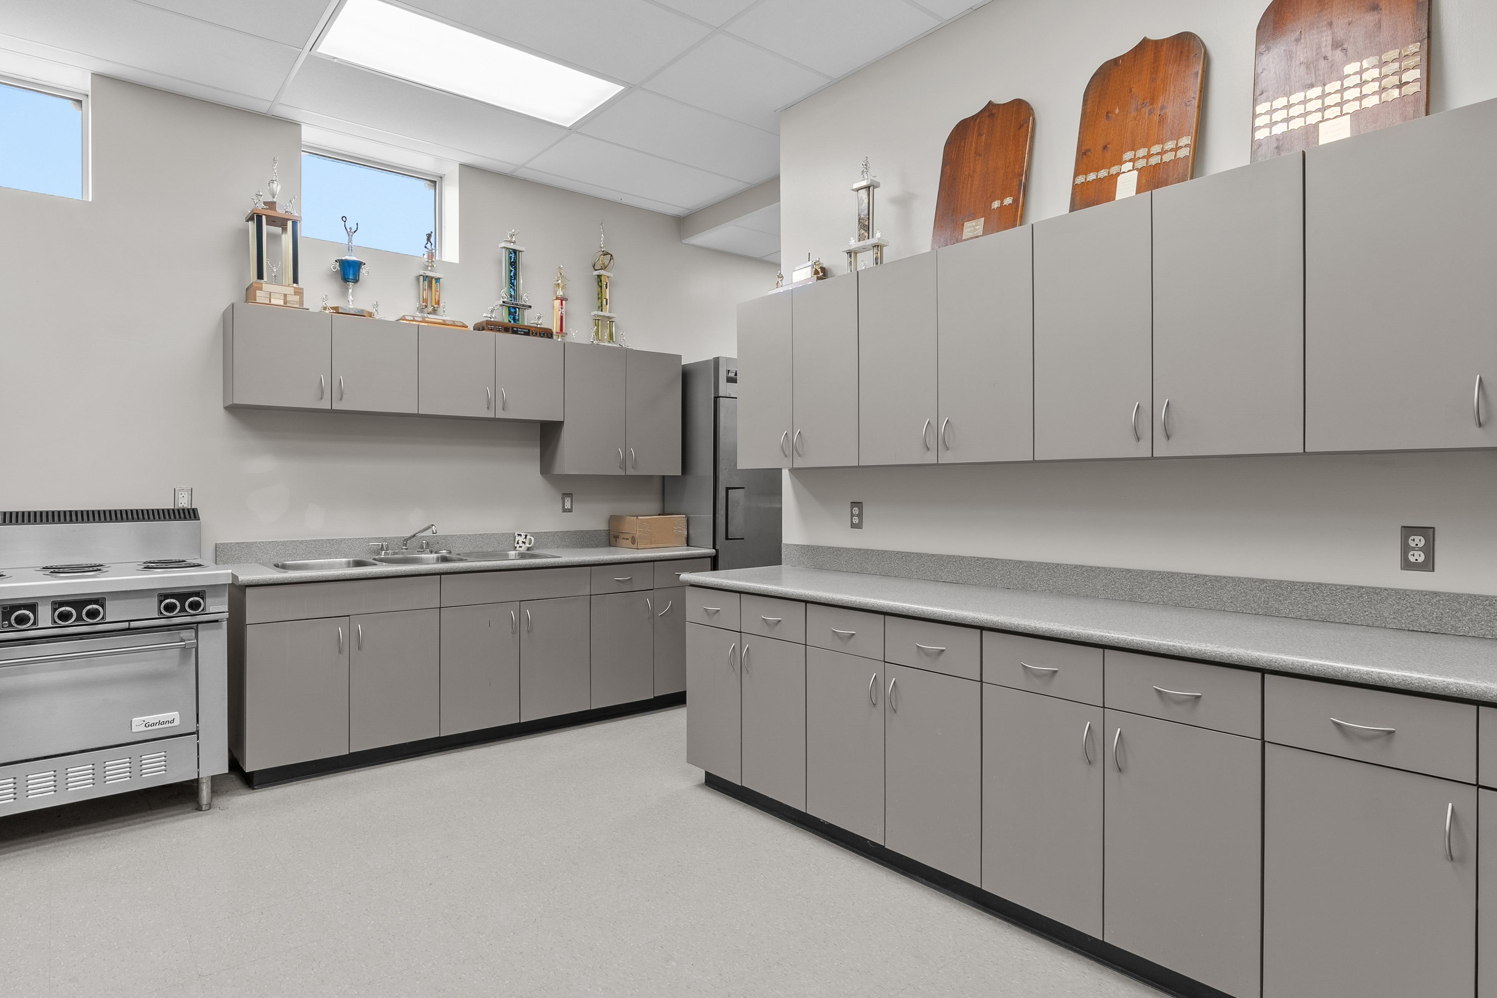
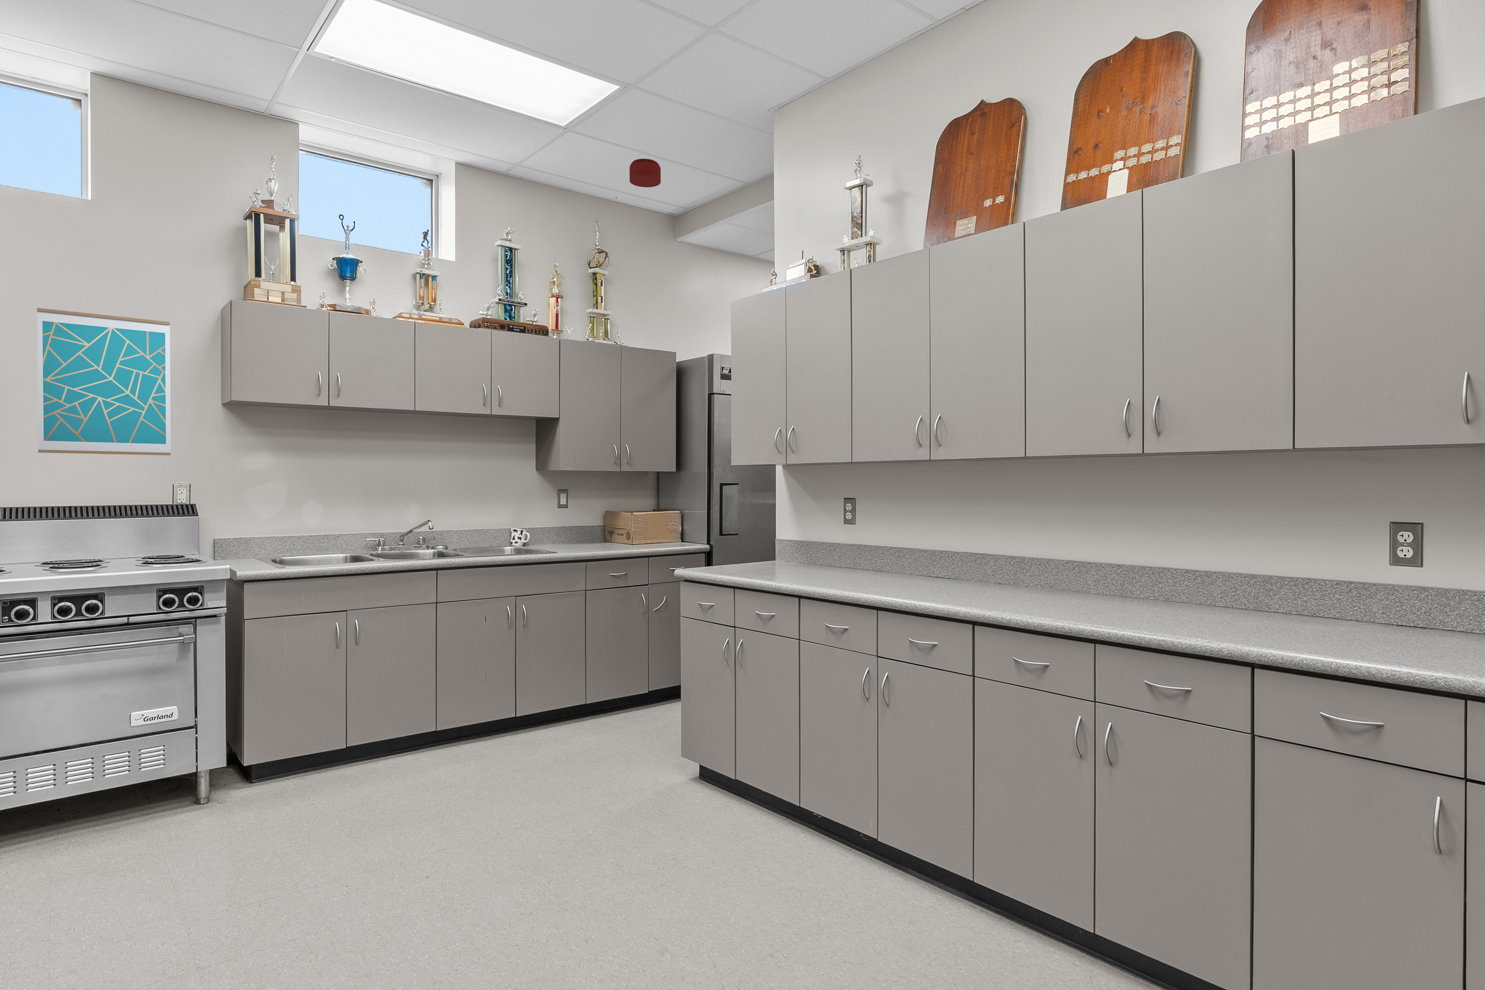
+ smoke detector (645, 172)
+ wall art (106, 385)
